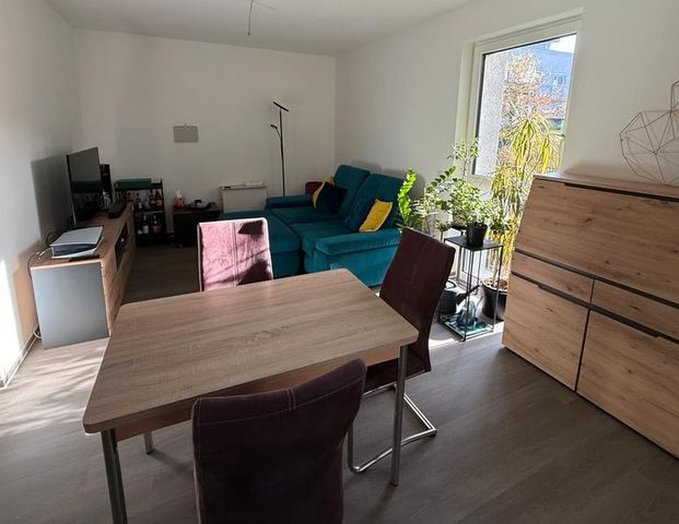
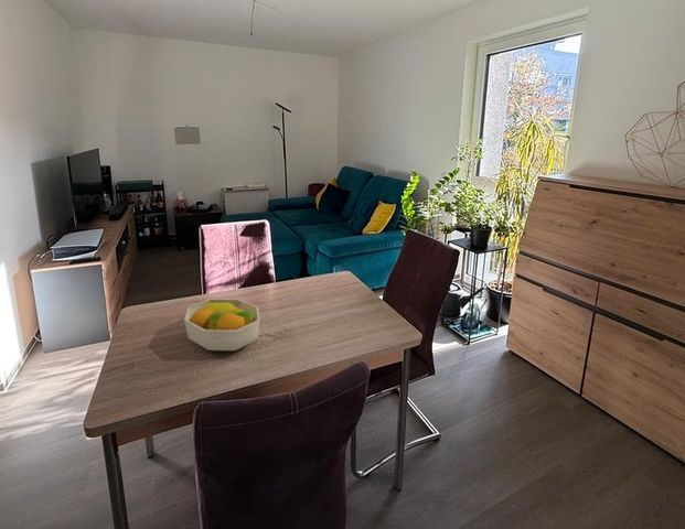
+ fruit bowl (223, 320)
